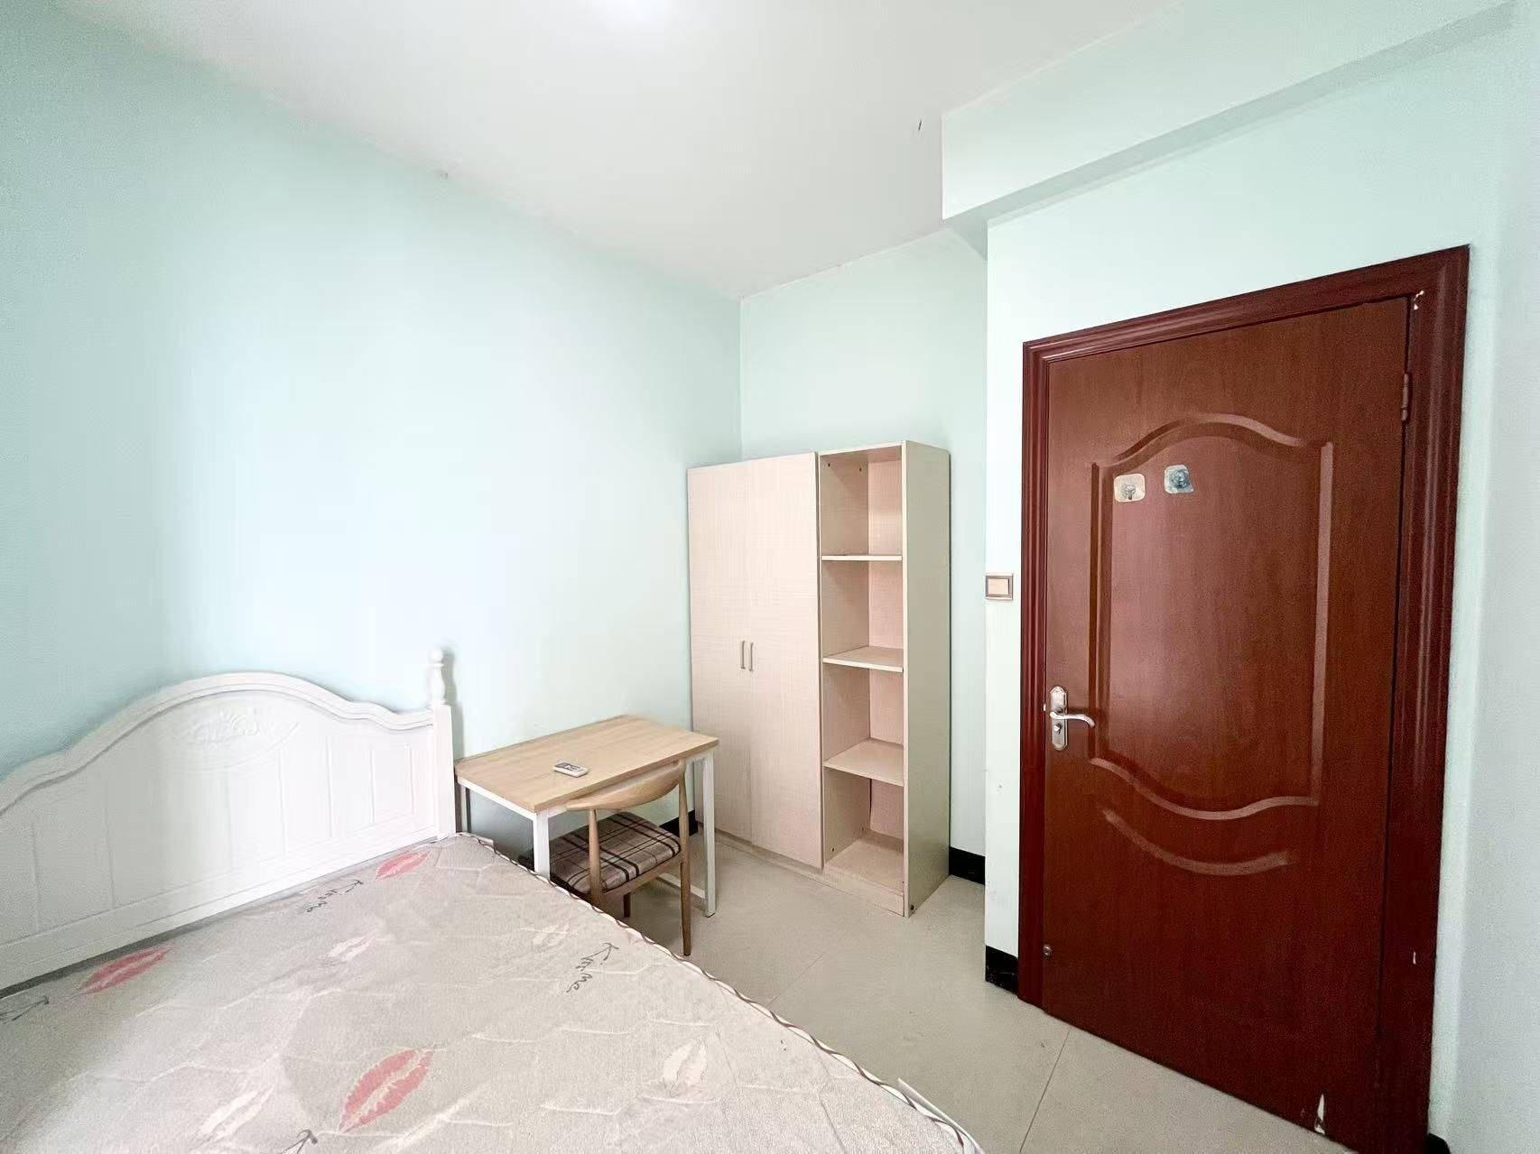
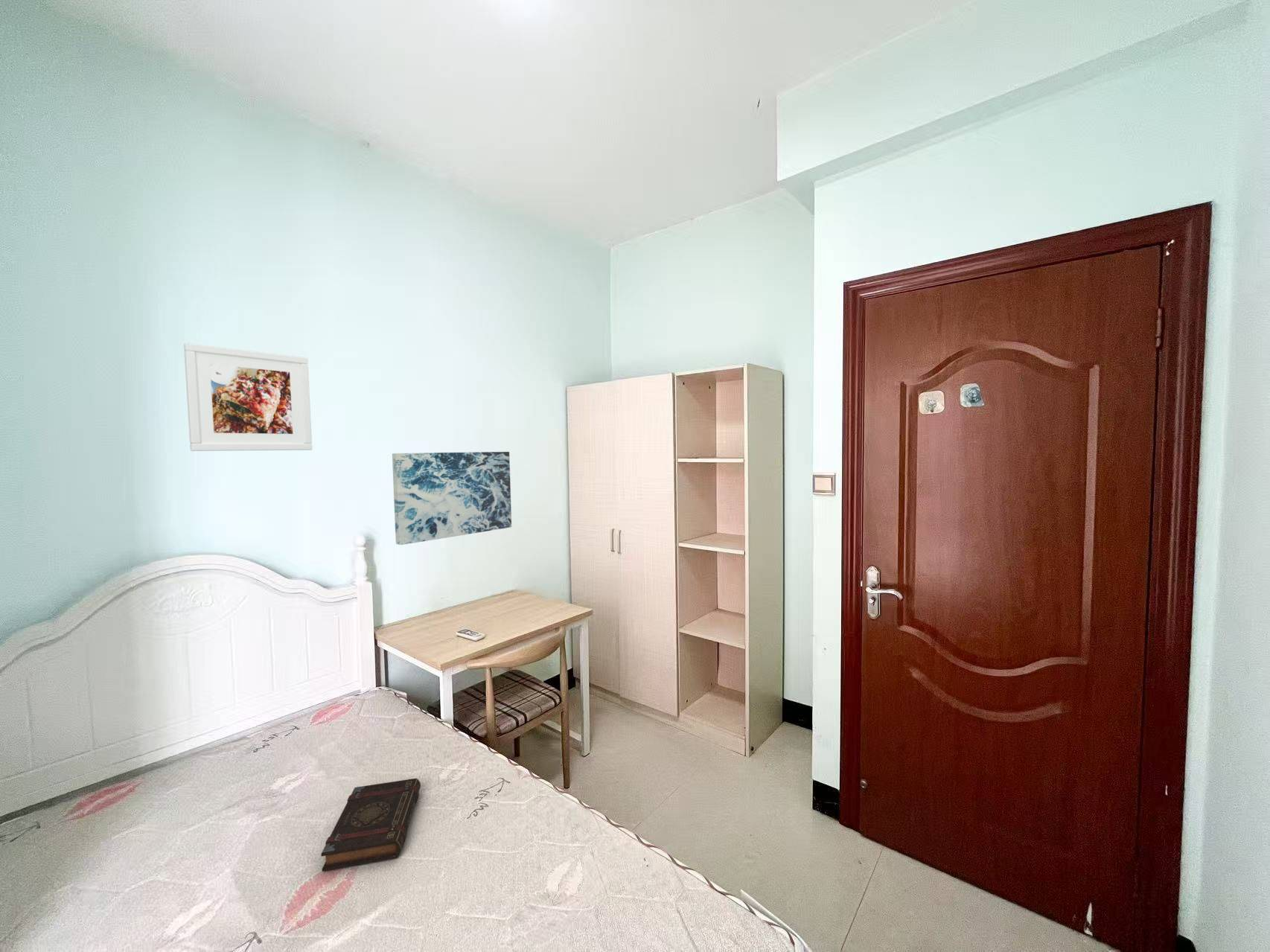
+ book (376, 819)
+ wall art (457, 493)
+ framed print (253, 400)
